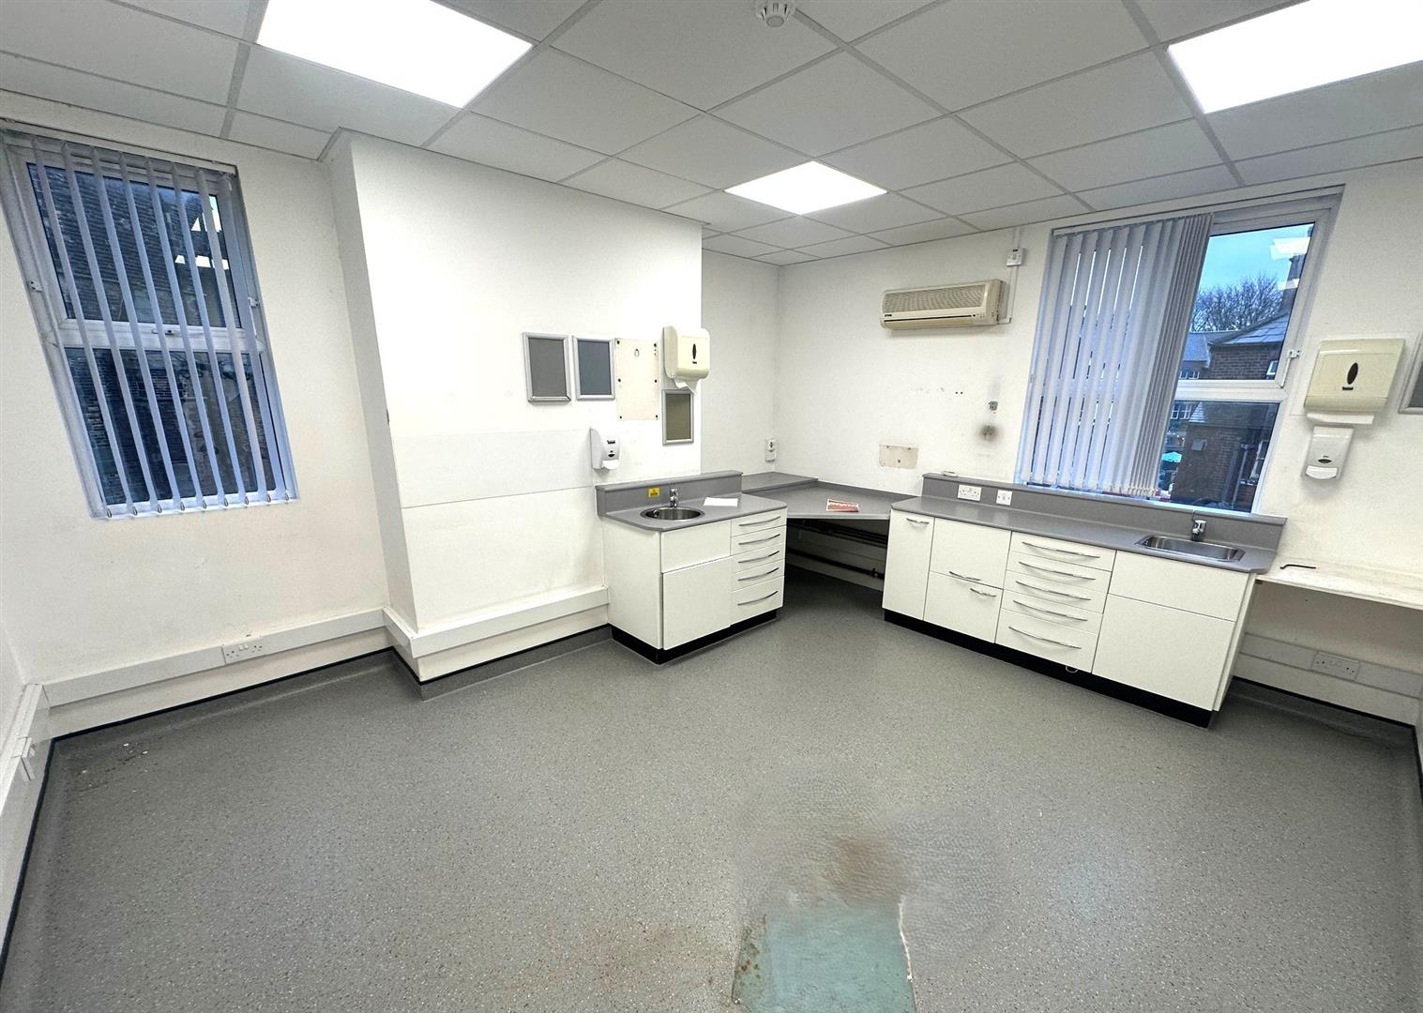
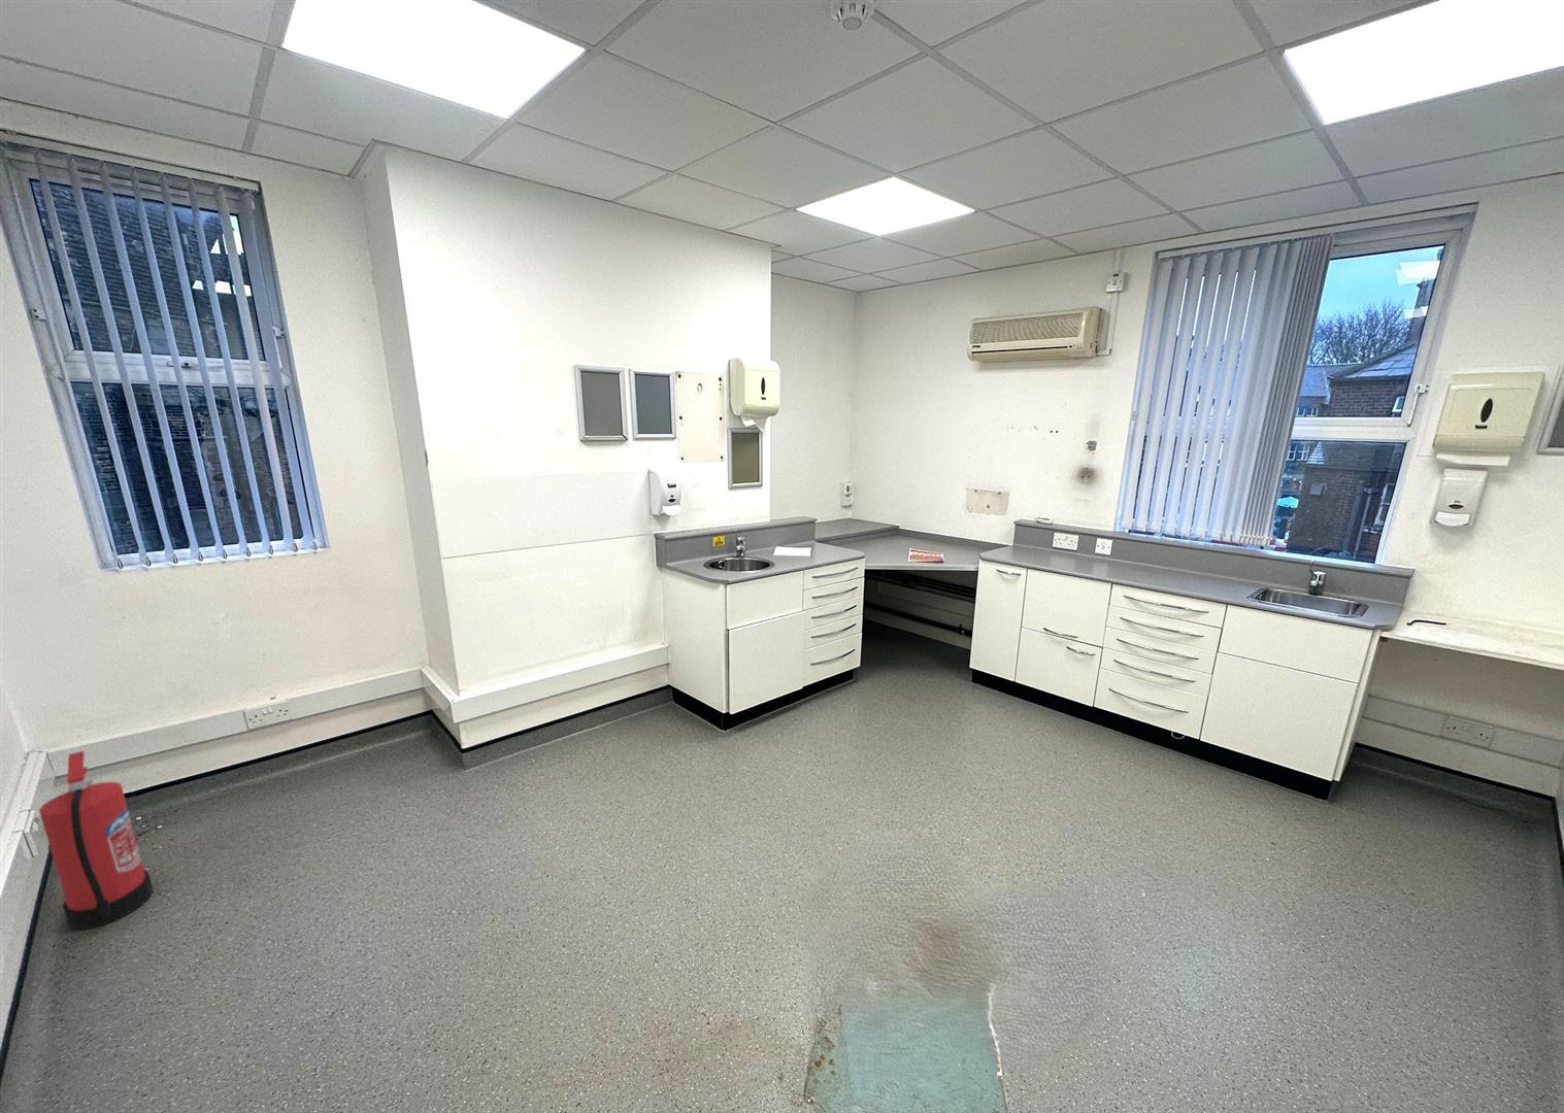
+ fire extinguisher (90, 844)
